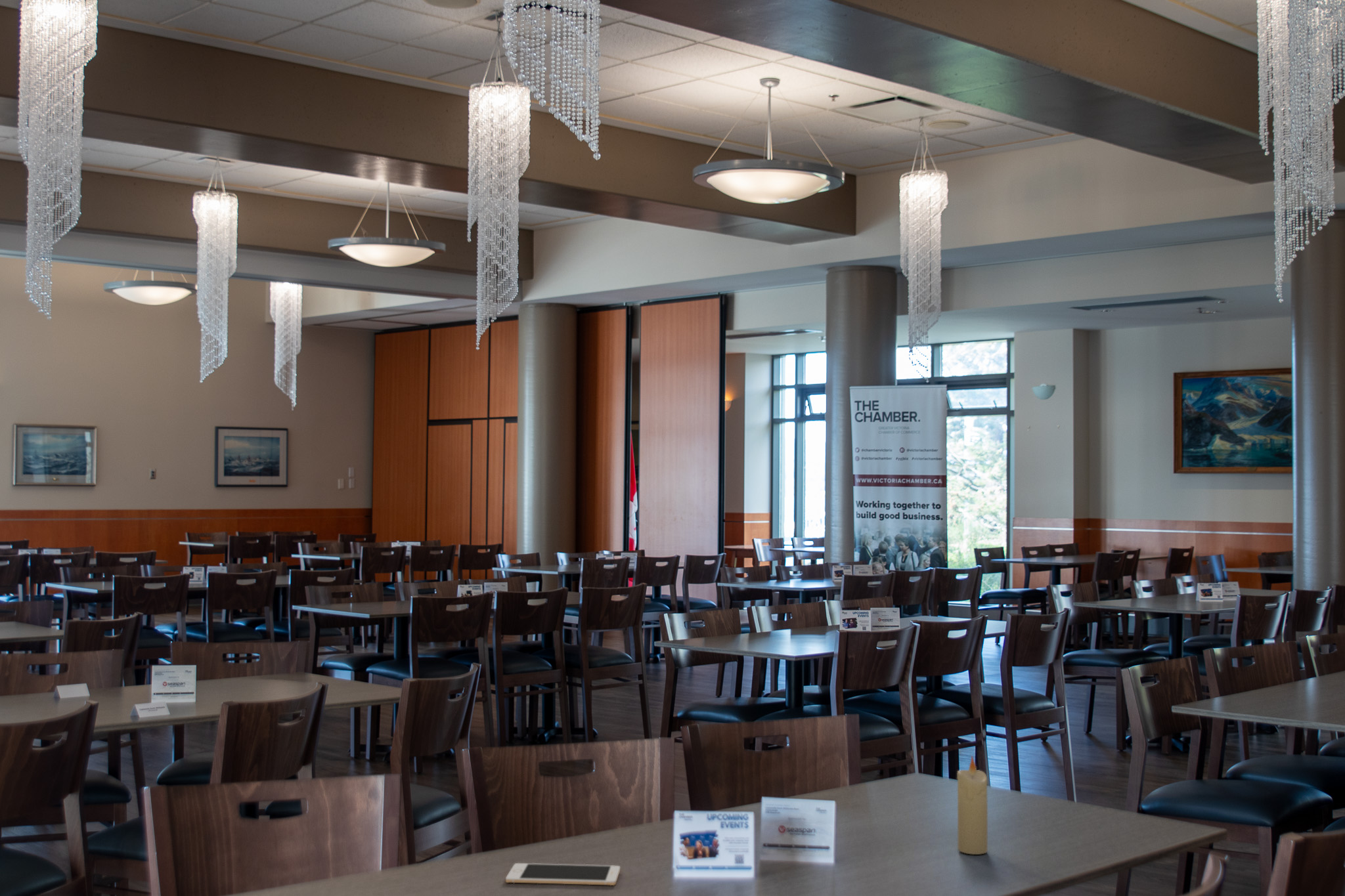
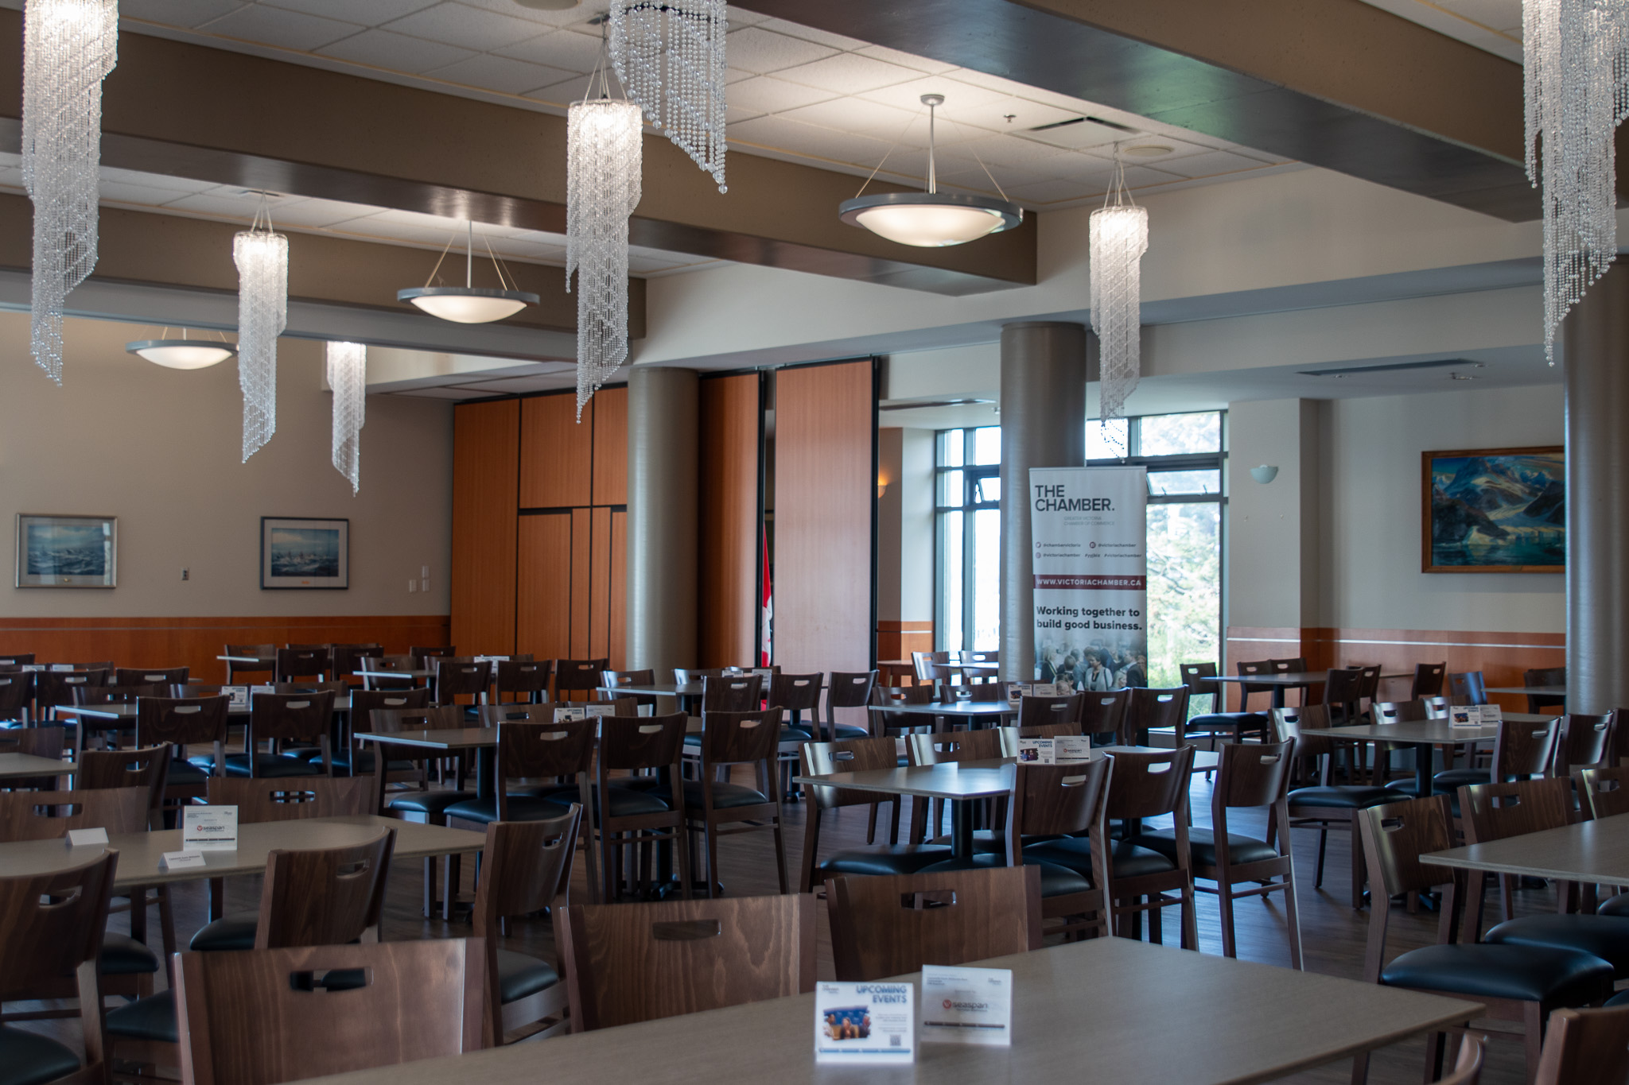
- cell phone (563, 874)
- candle (973, 803)
